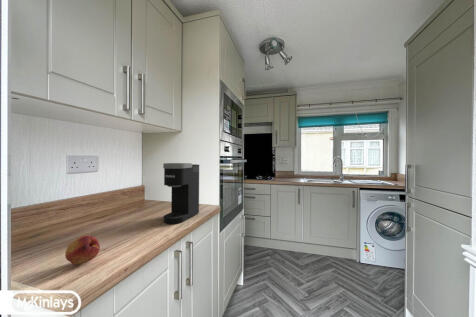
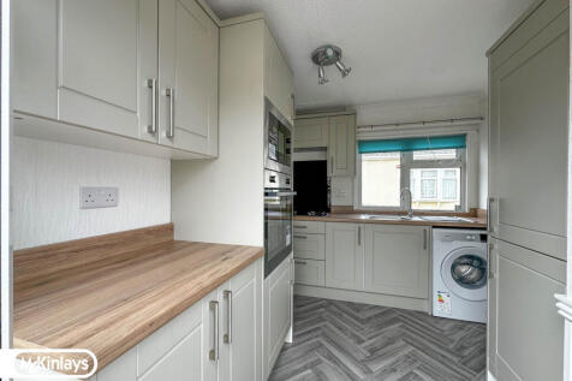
- coffee maker (182, 189)
- fruit (82, 249)
